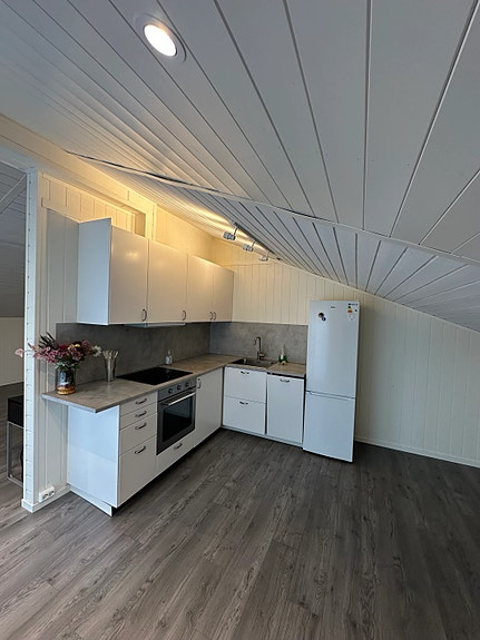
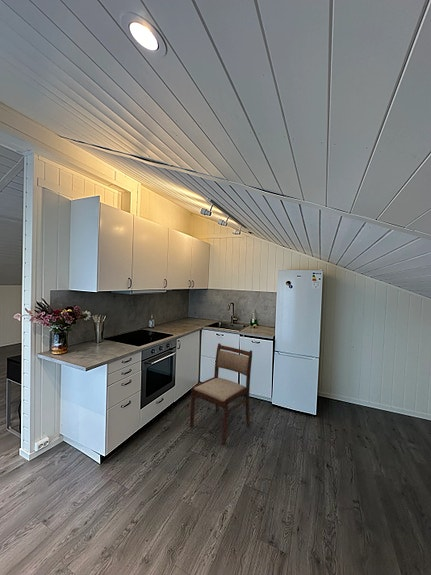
+ dining chair (221, 387)
